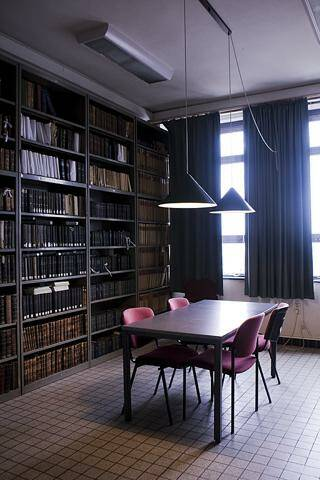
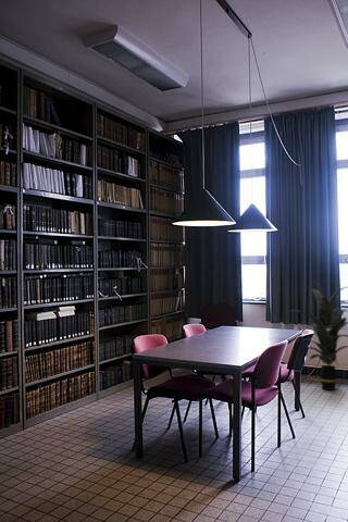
+ indoor plant (324, 334)
